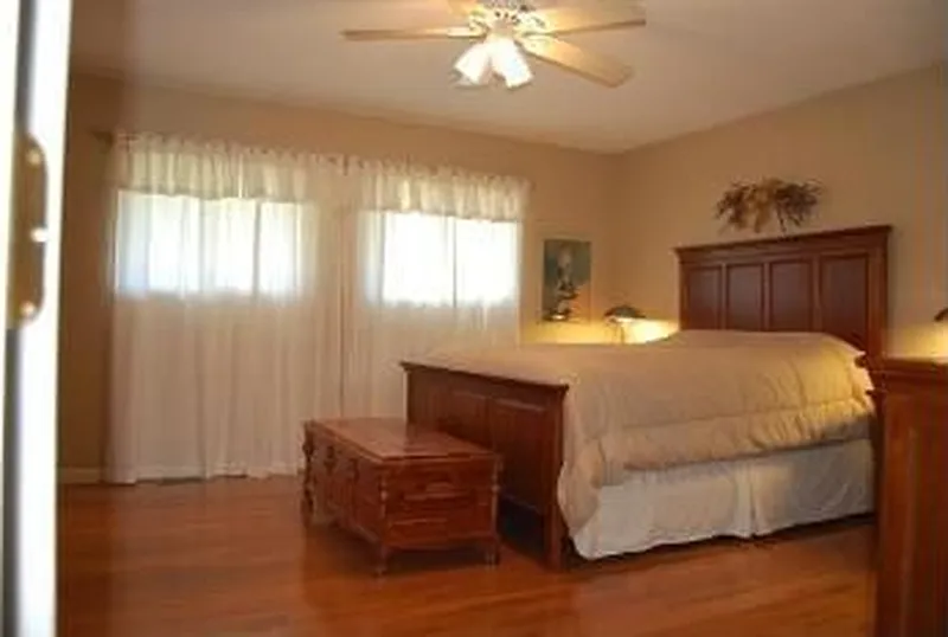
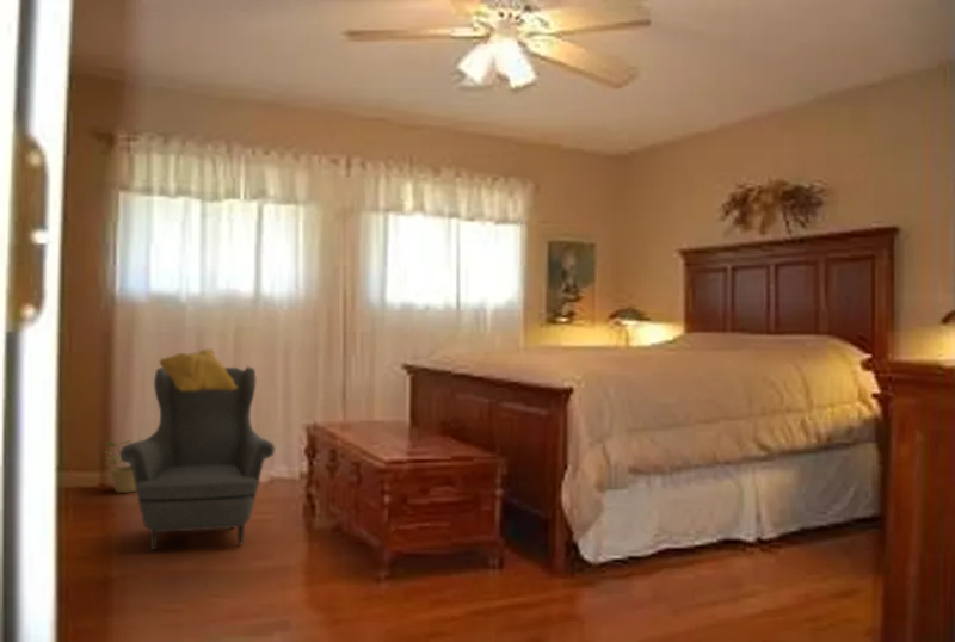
+ armchair (203, 440)
+ potted plant (123, 464)
